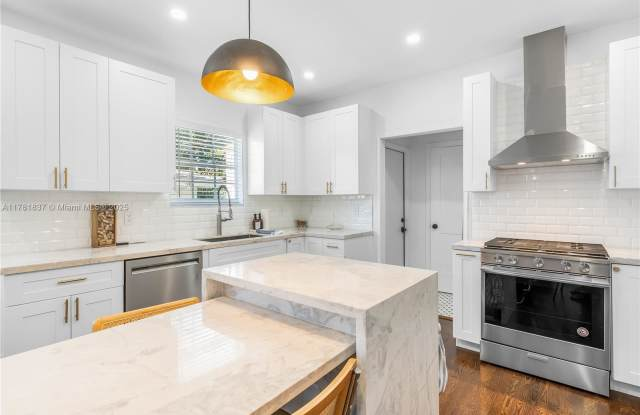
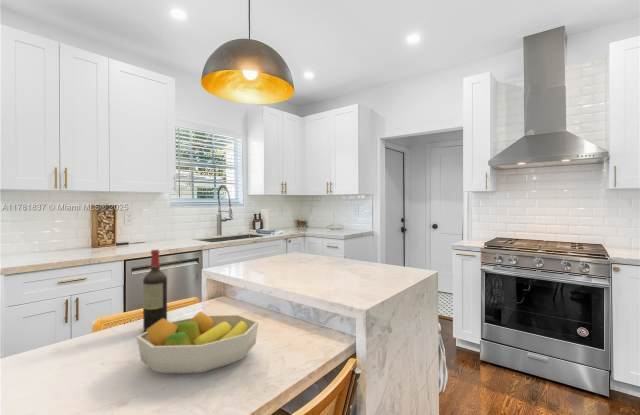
+ wine bottle (155, 289)
+ fruit bowl (201, 337)
